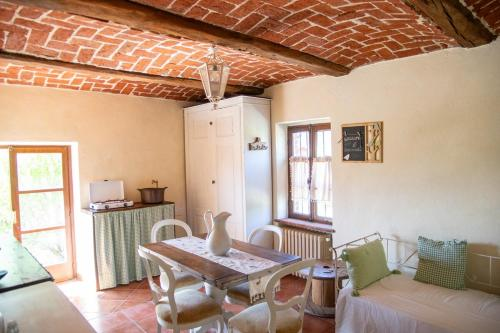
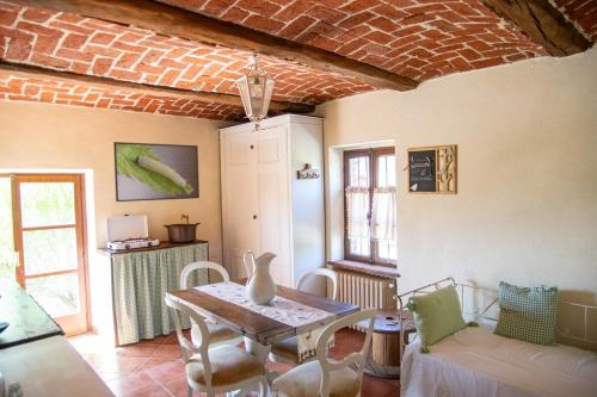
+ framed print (159, 172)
